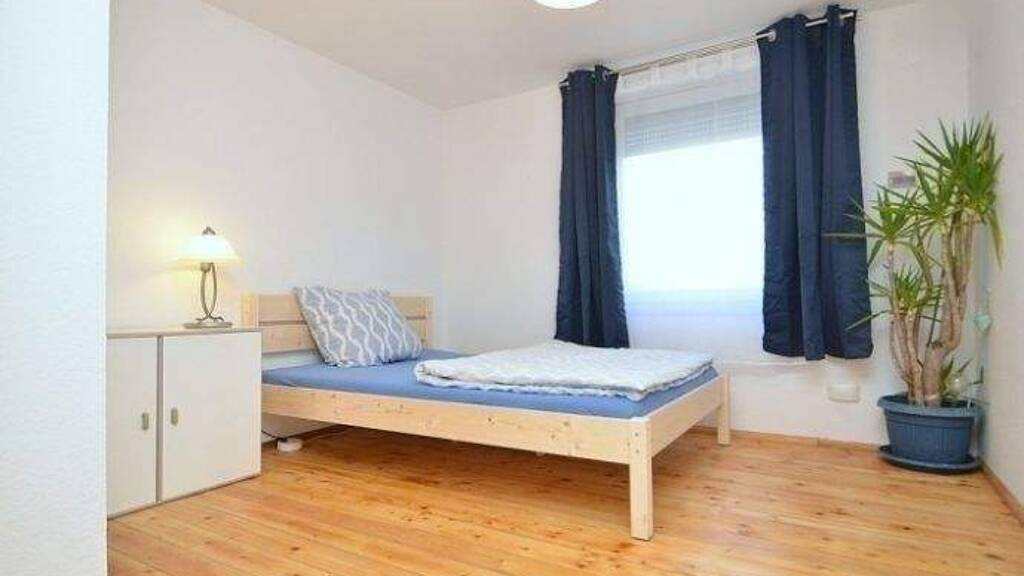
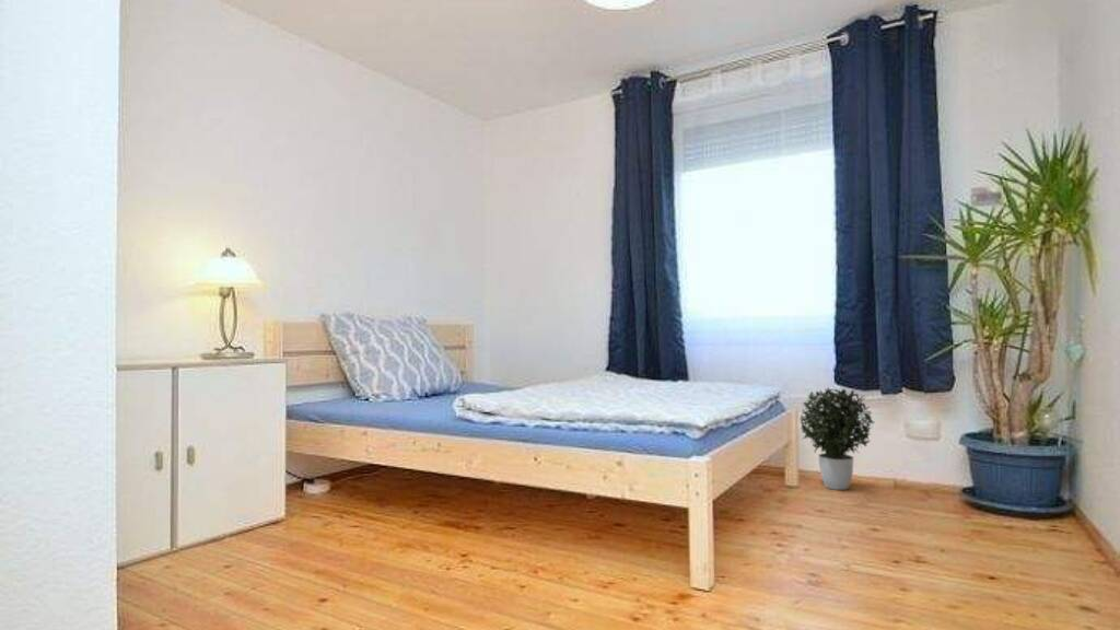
+ potted plant (836, 438)
